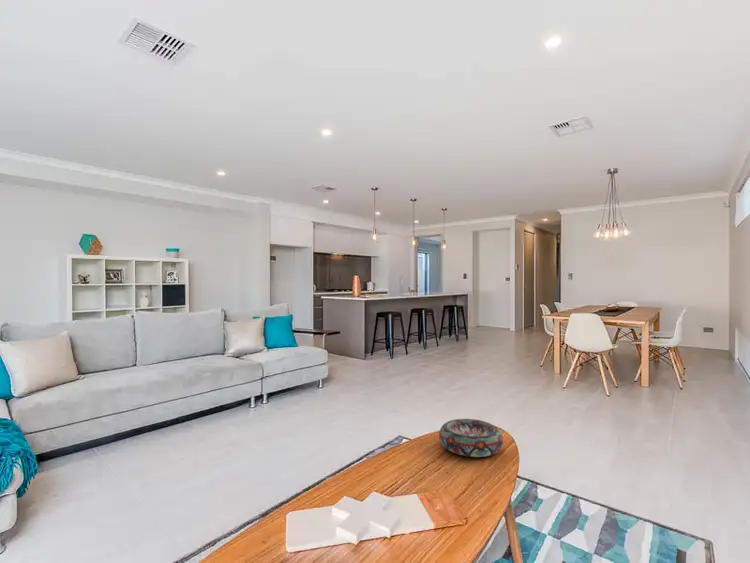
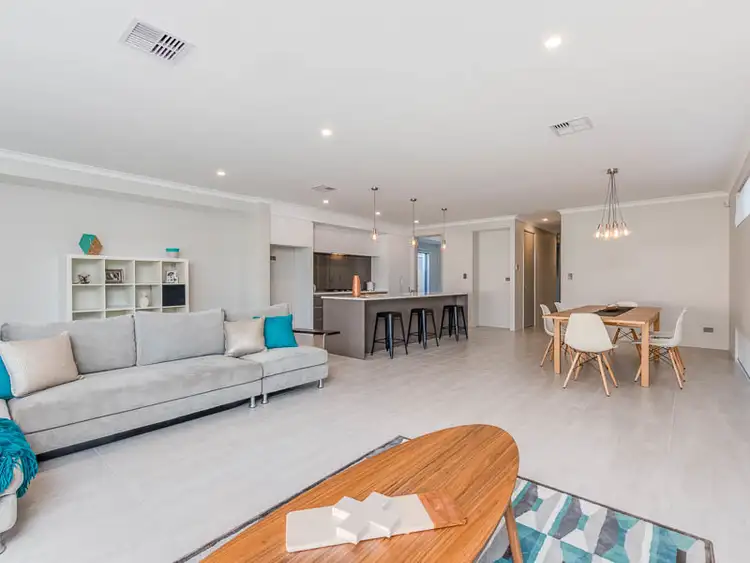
- decorative bowl (470, 437)
